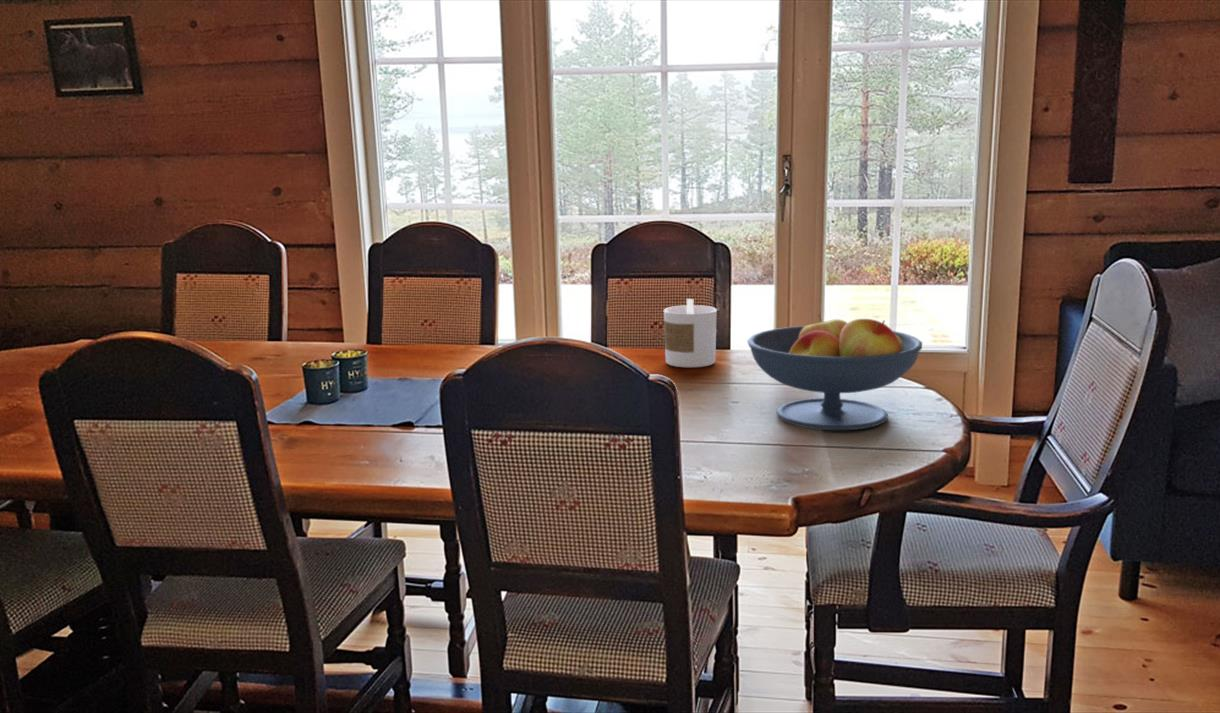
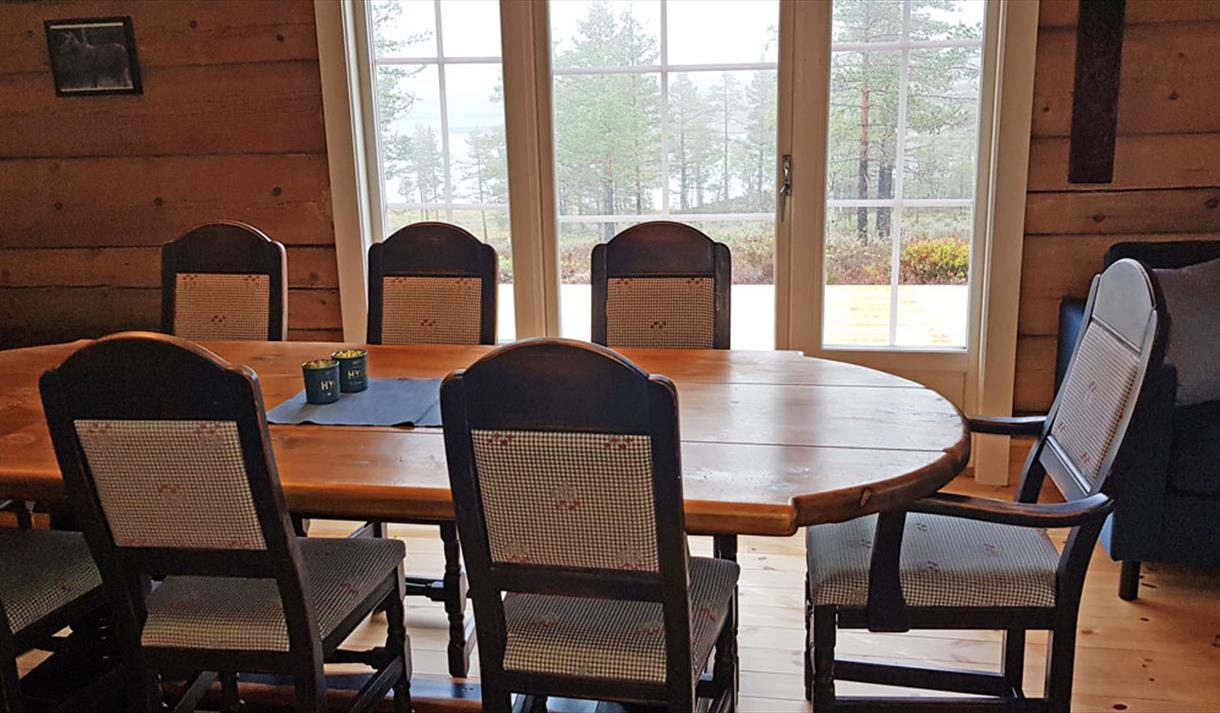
- candle (690, 330)
- fruit bowl (832, 364)
